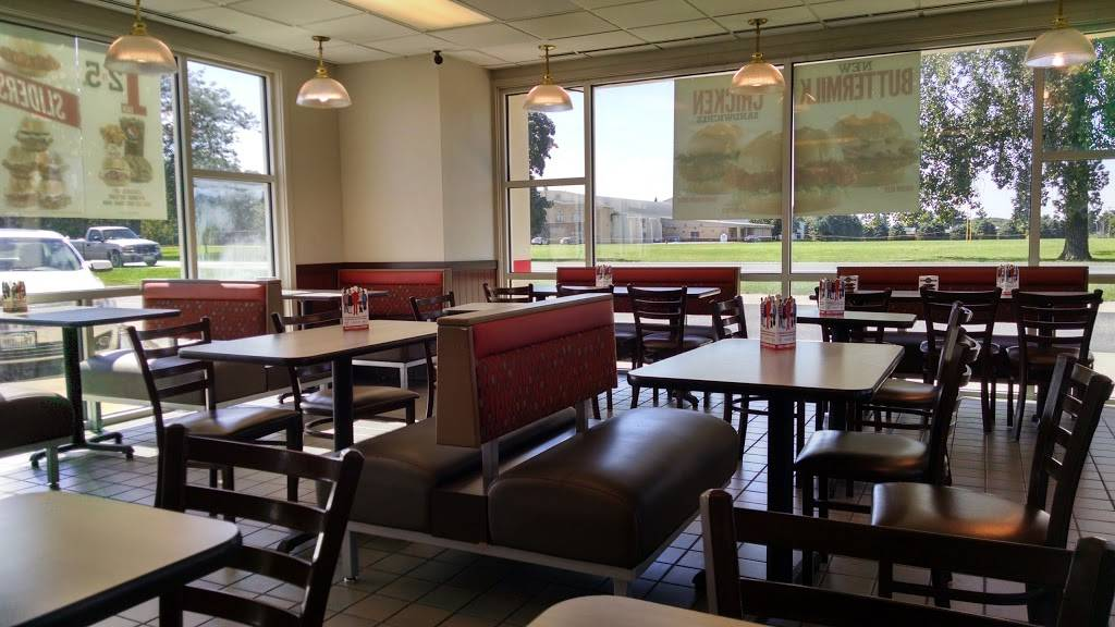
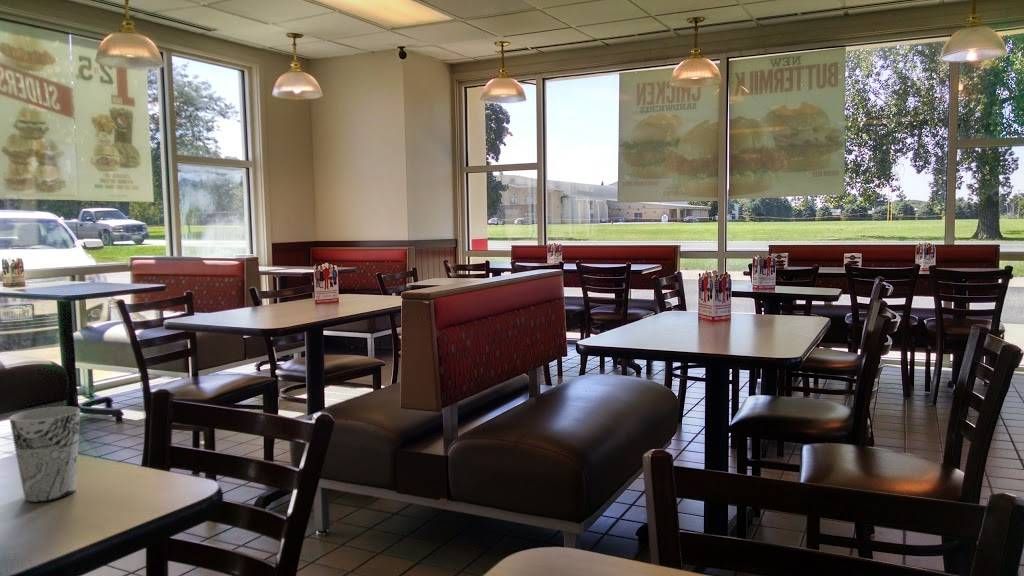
+ cup (47, 453)
